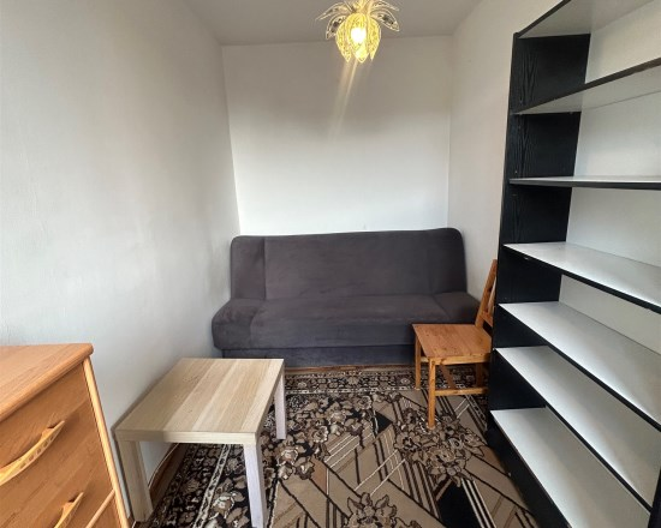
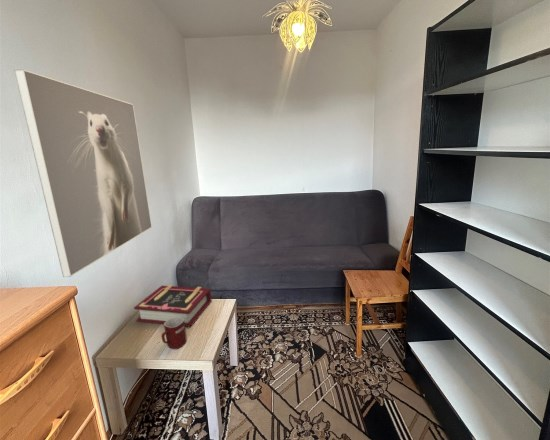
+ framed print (105, 173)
+ mug (172, 335)
+ book (175, 303)
